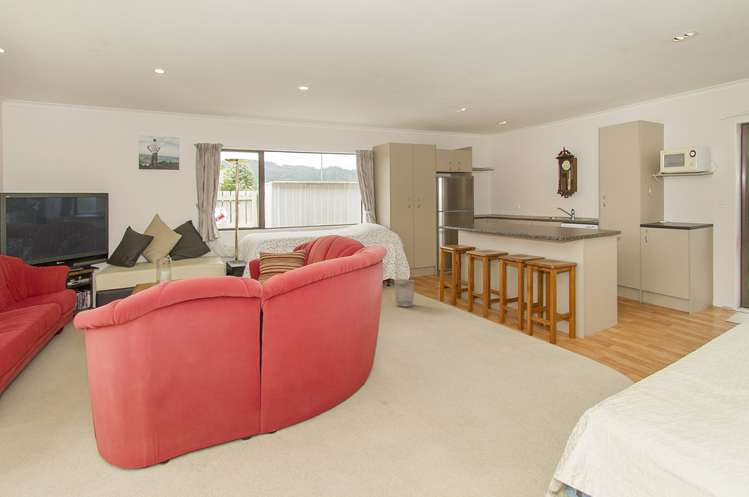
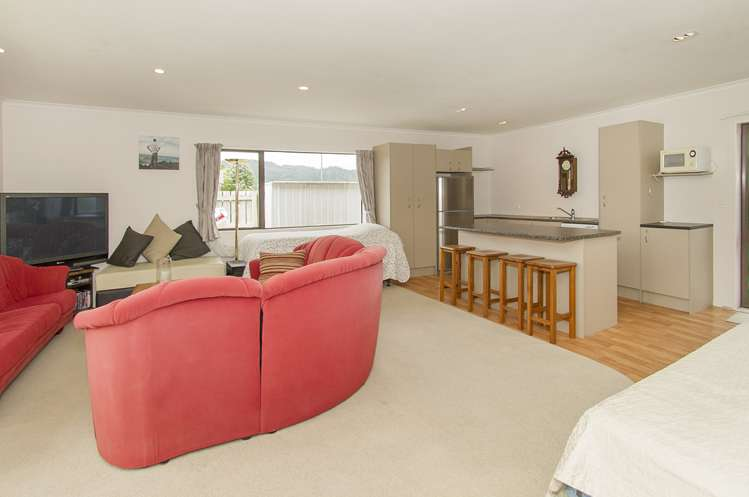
- wastebasket (404, 292)
